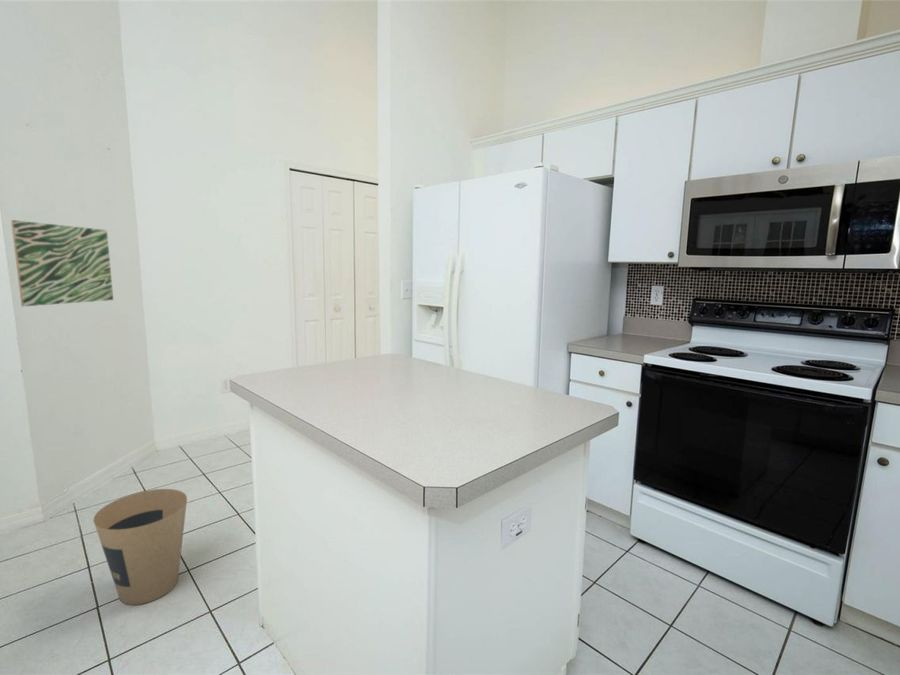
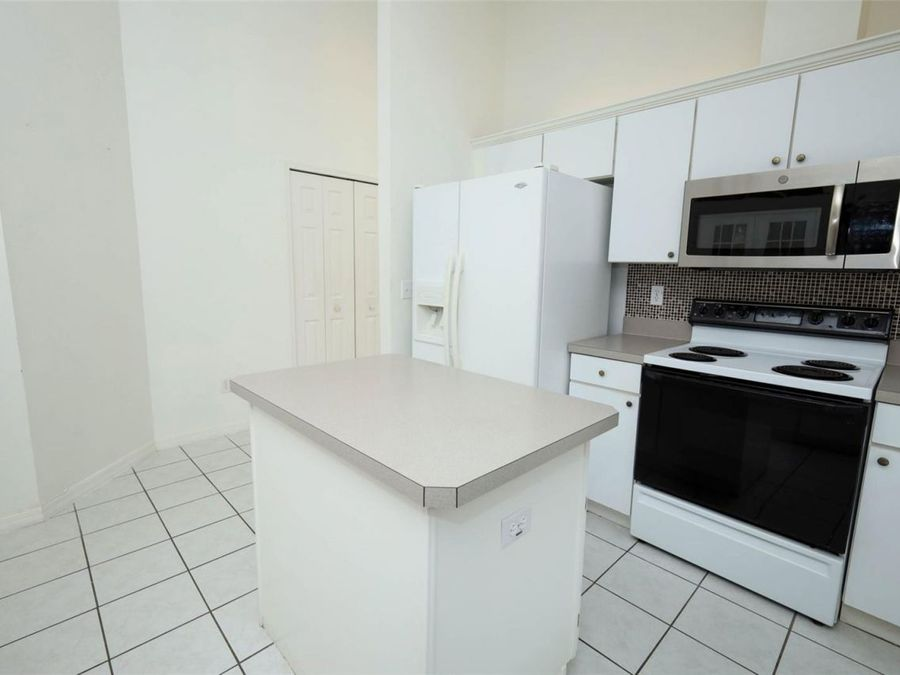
- wall art (68, 264)
- trash can (146, 547)
